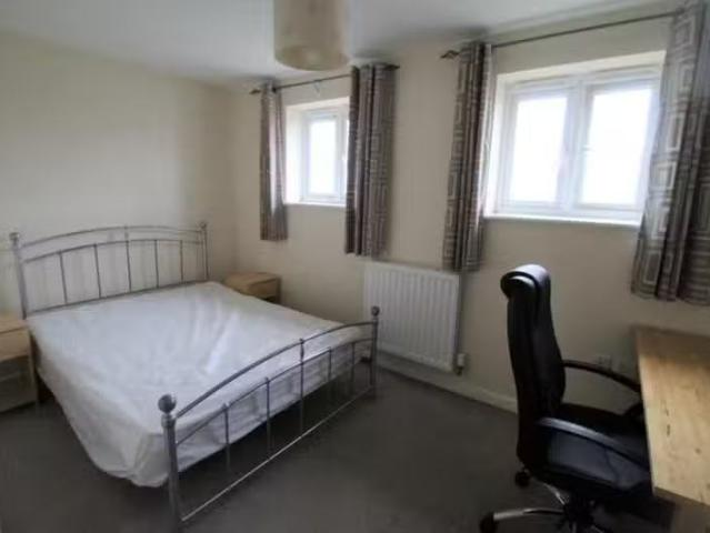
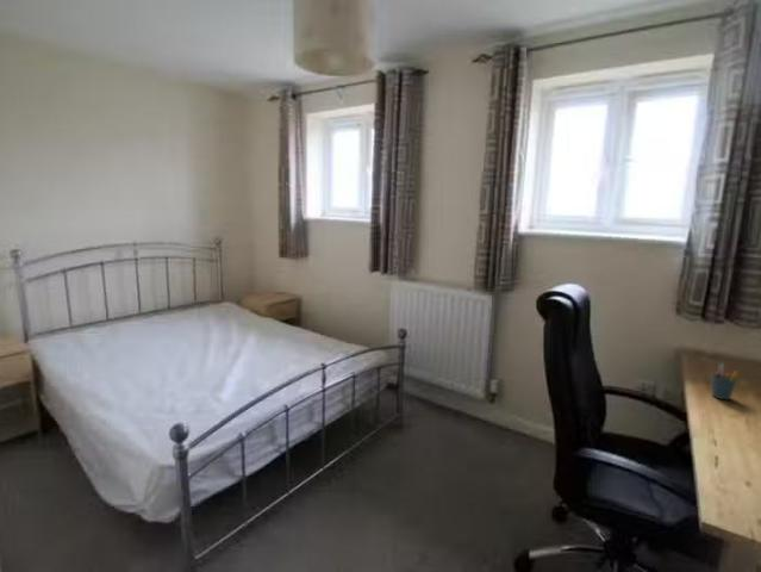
+ pen holder (723, 381)
